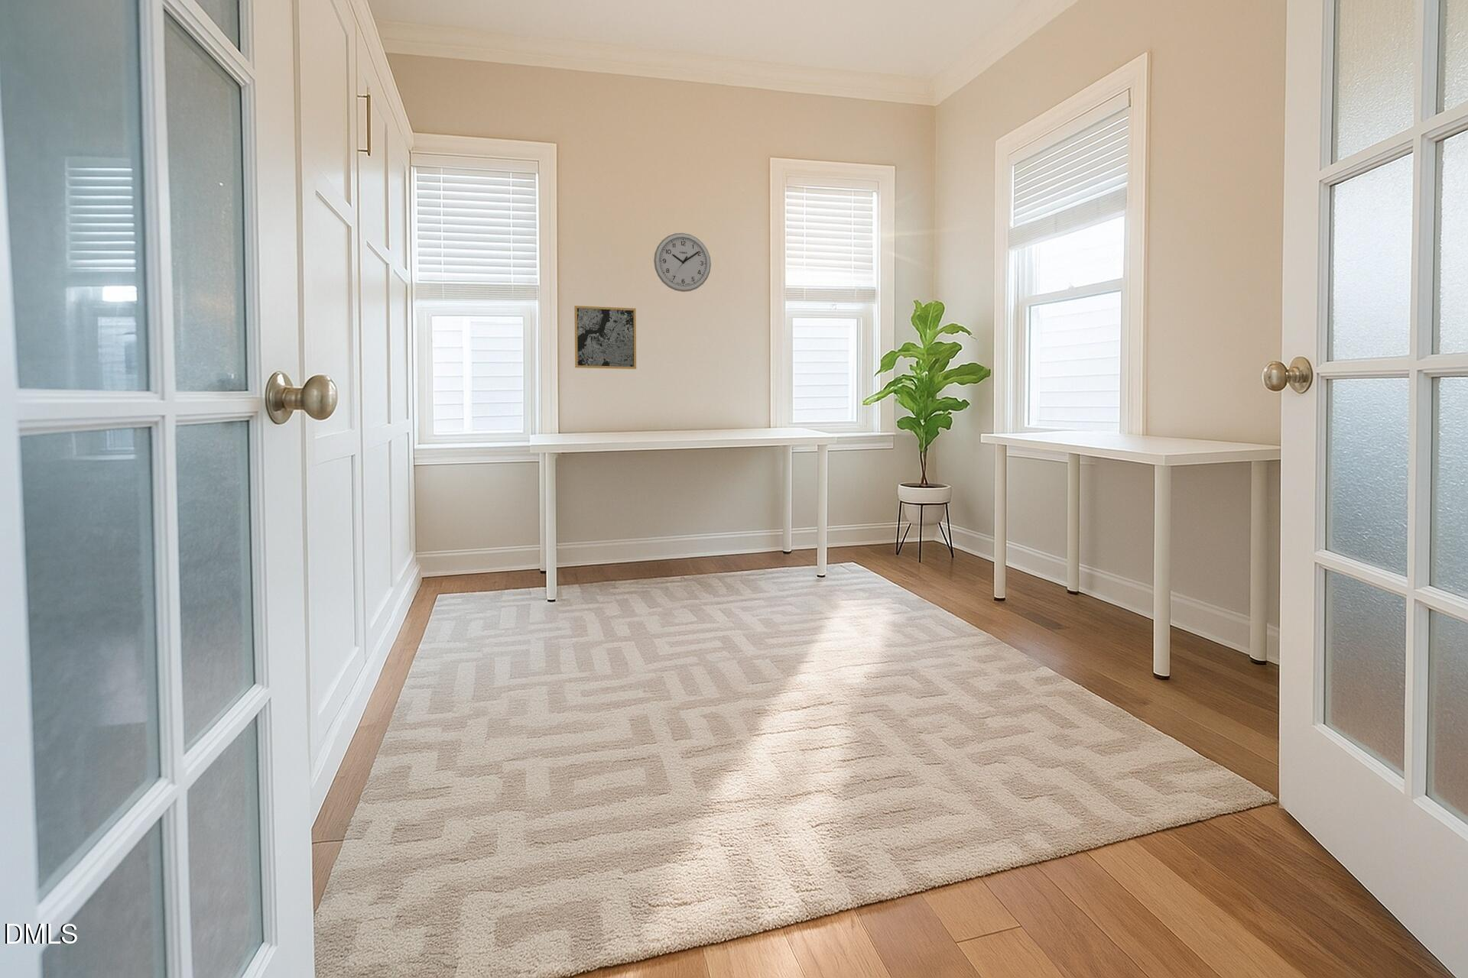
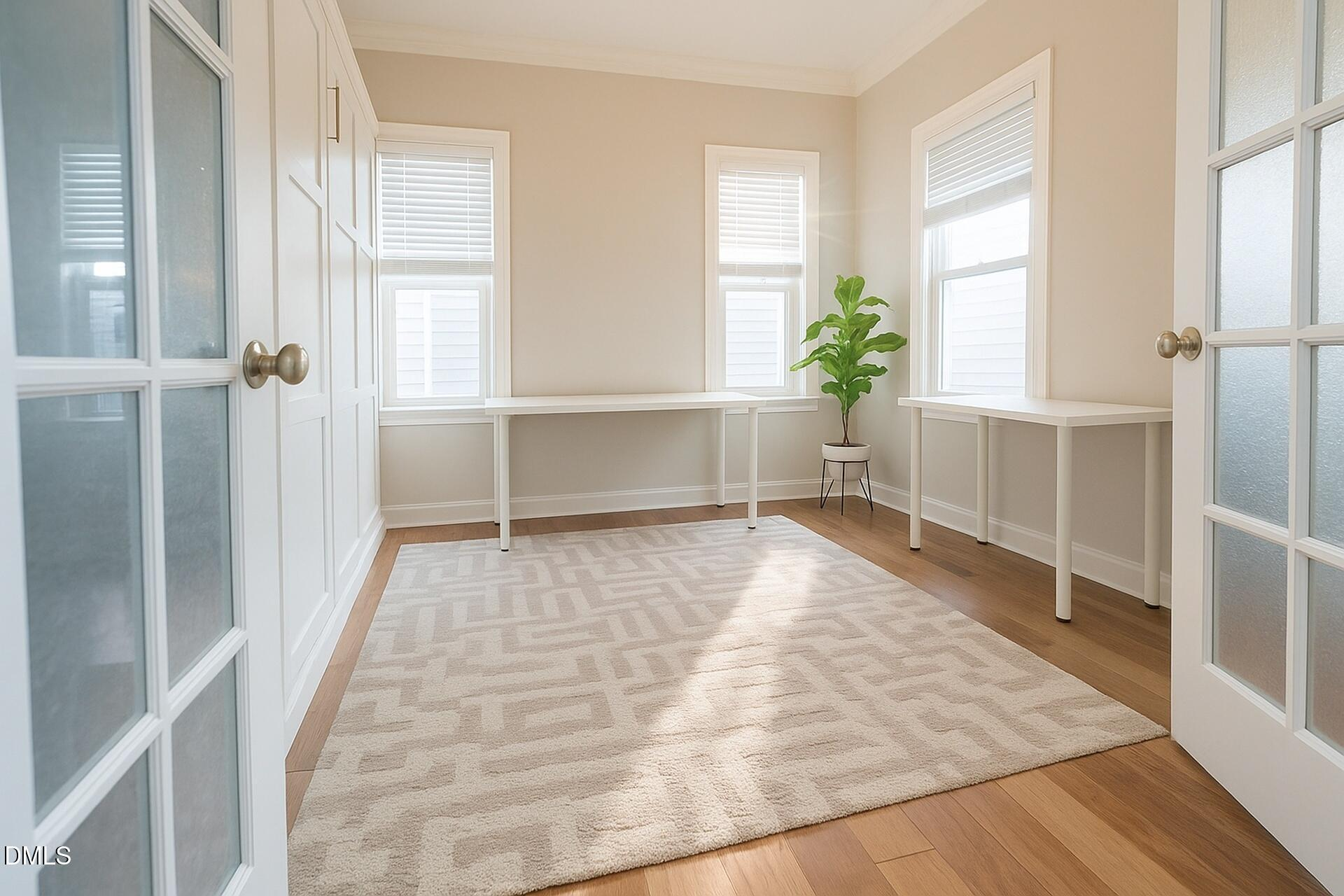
- wall clock (683, 262)
- wall art (605, 337)
